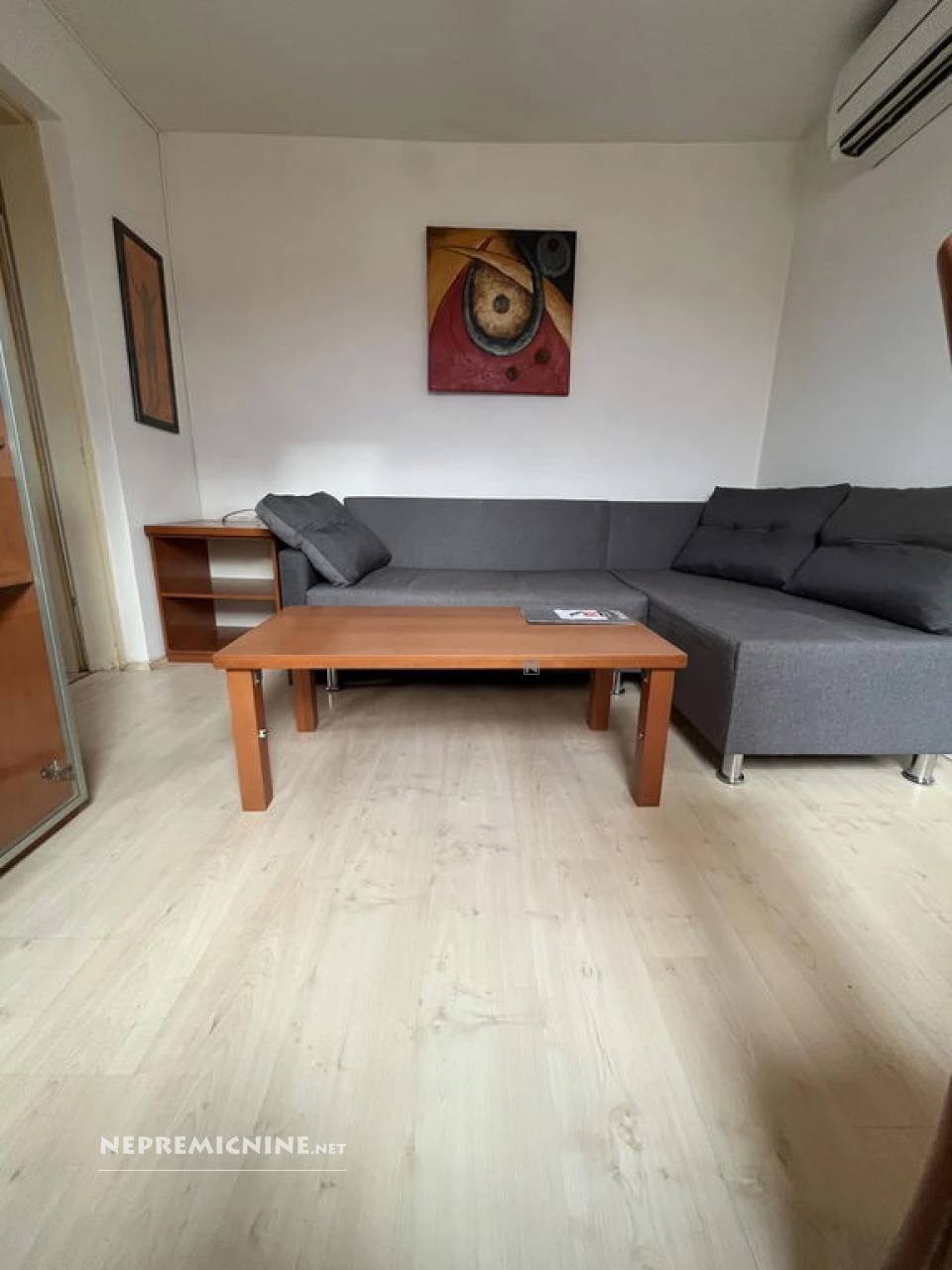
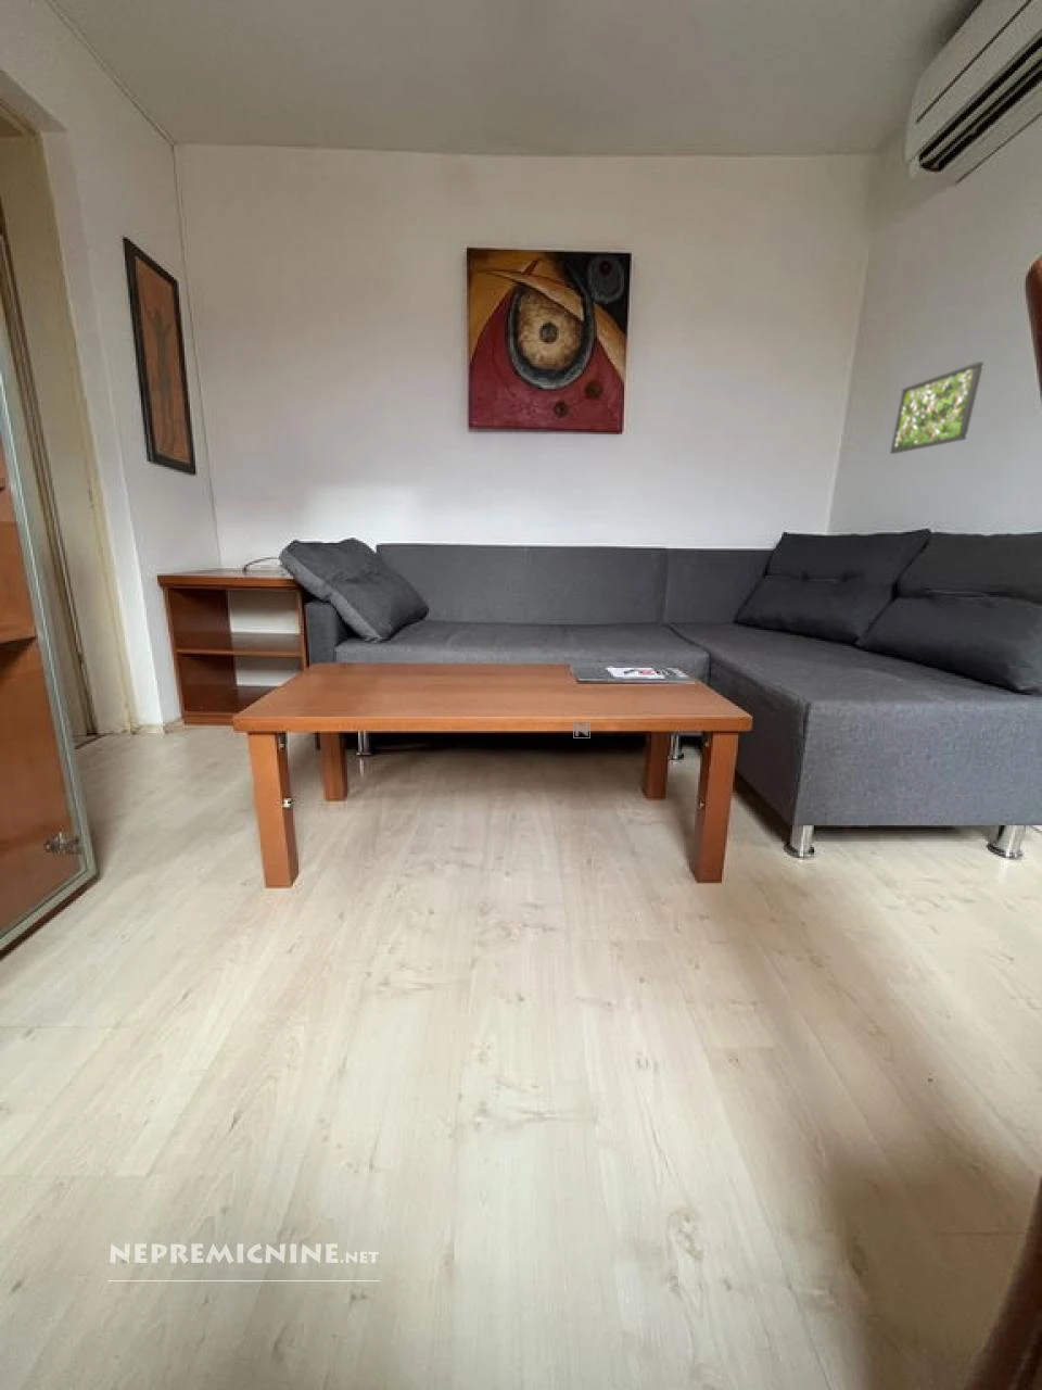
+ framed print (931, 412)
